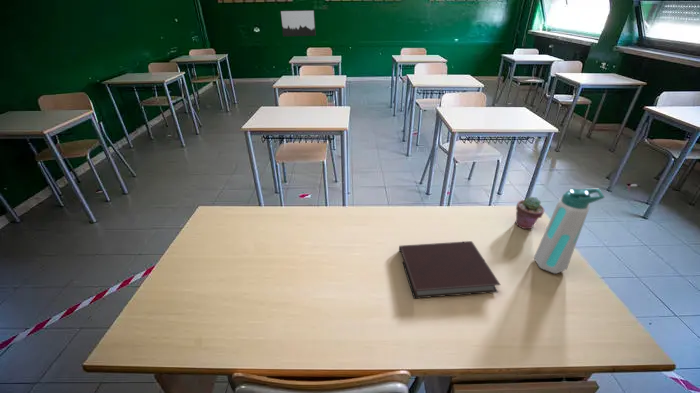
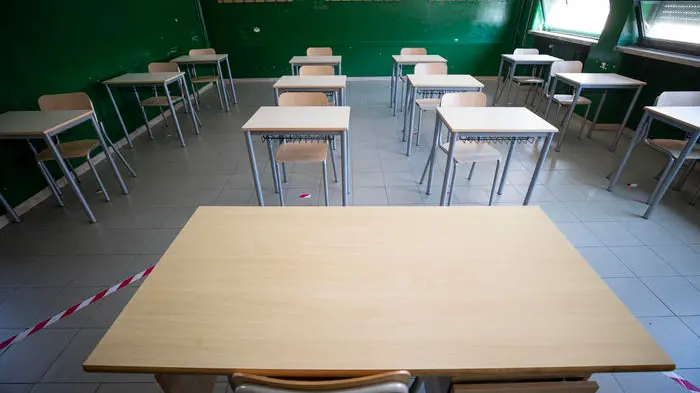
- water bottle (565, 230)
- wall art (298, 23)
- notebook (445, 266)
- potted succulent (528, 211)
